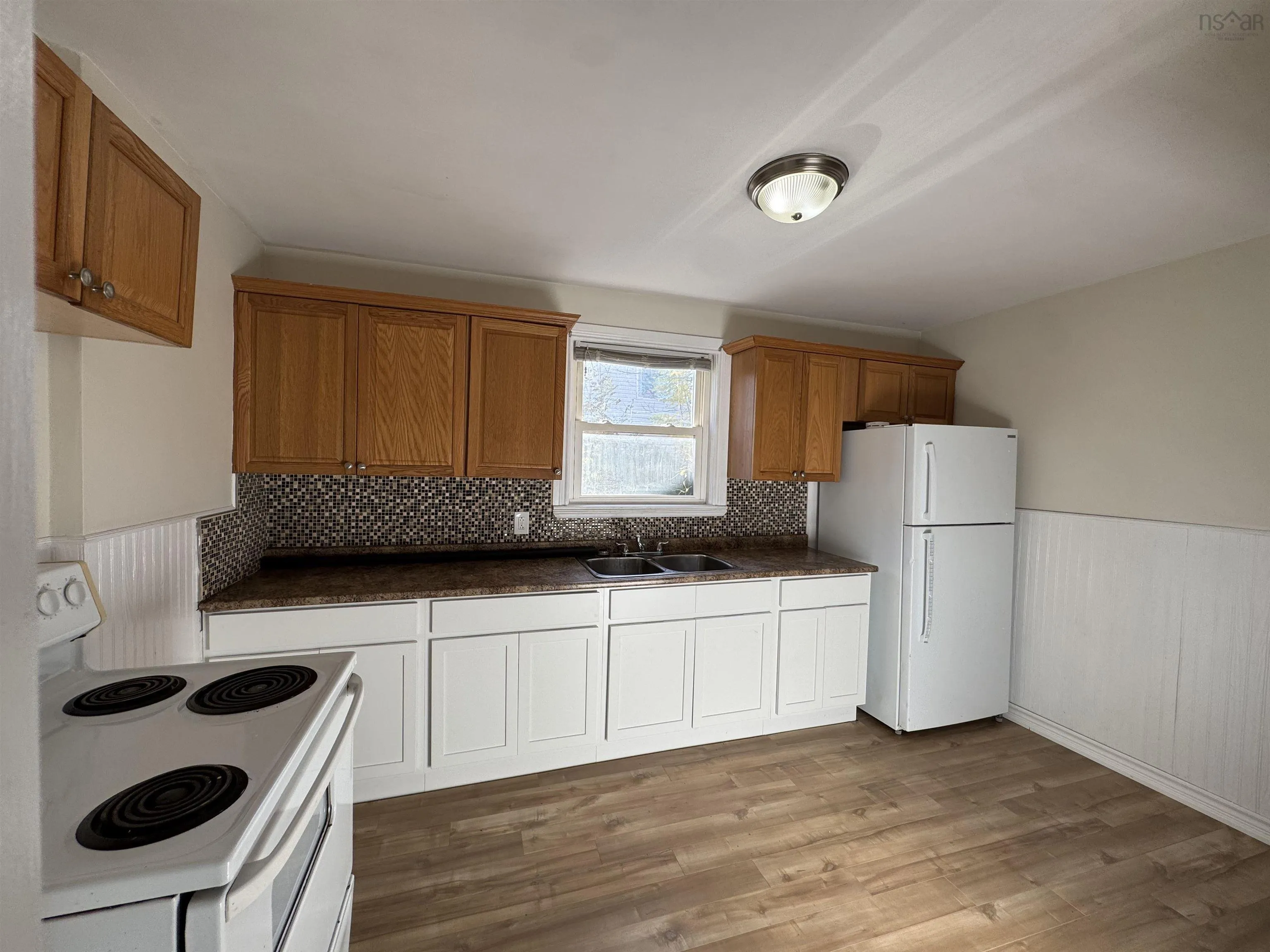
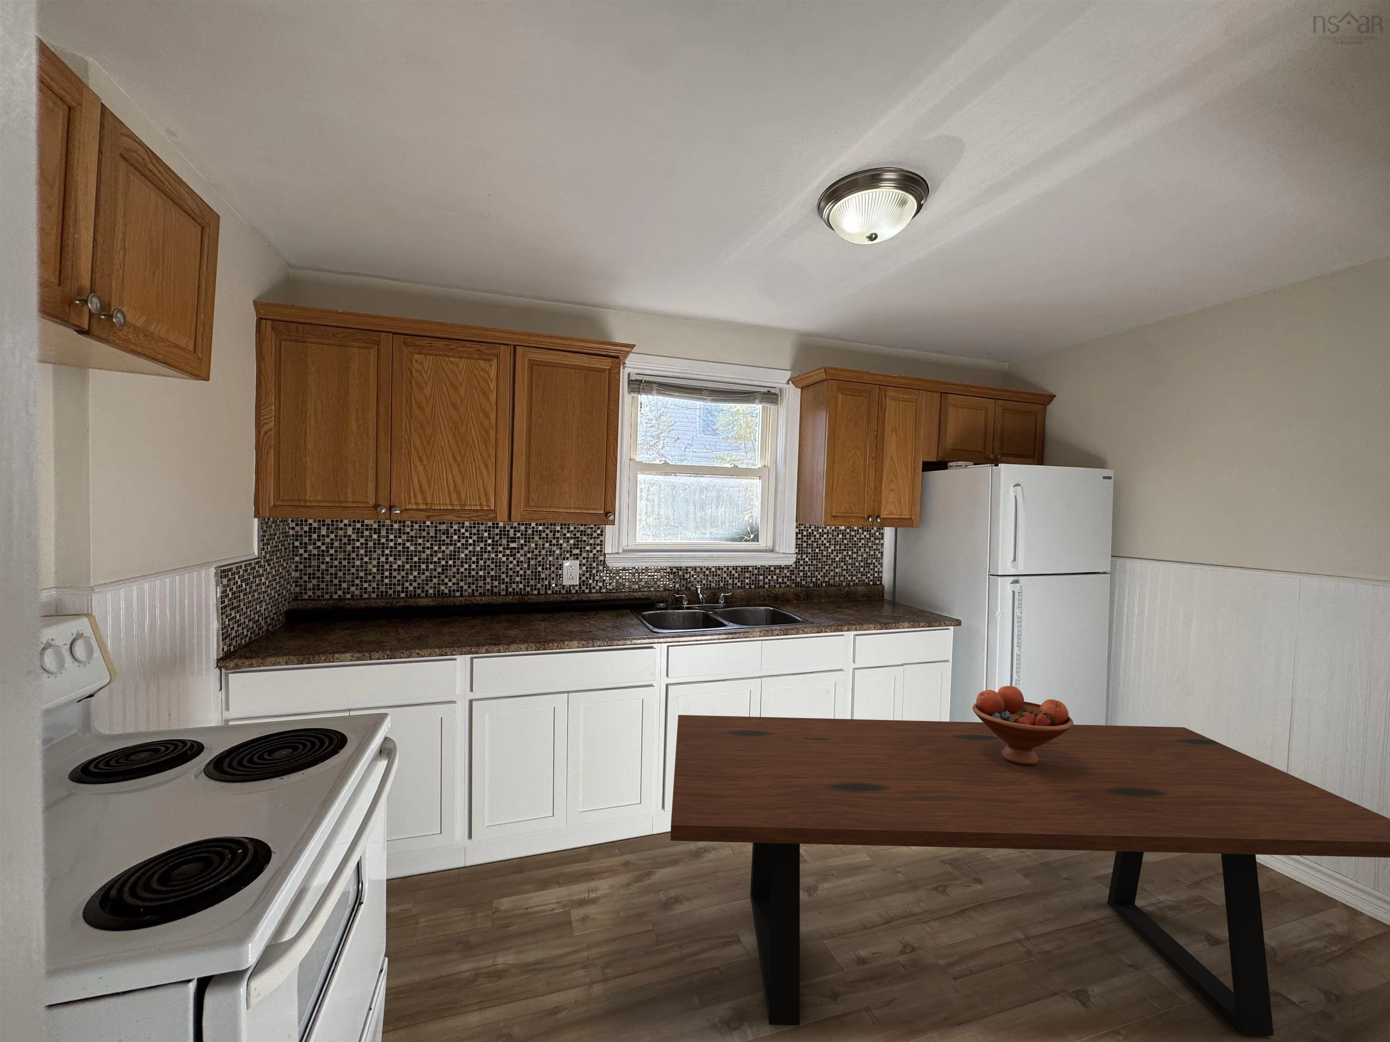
+ dining table (978, 847)
+ fruit bowl (1021, 727)
